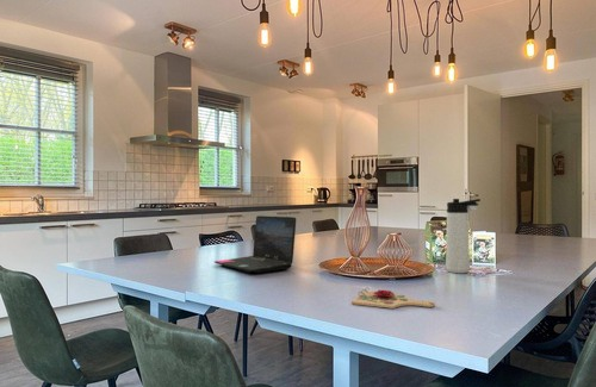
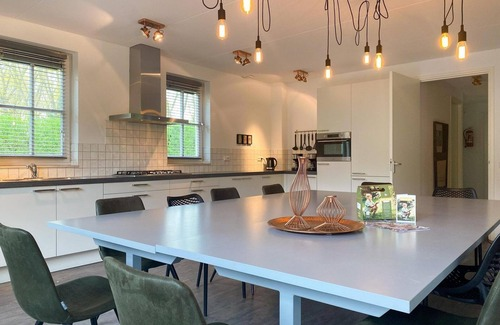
- laptop (254, 242)
- thermos bottle (462, 235)
- cutting board (395, 297)
